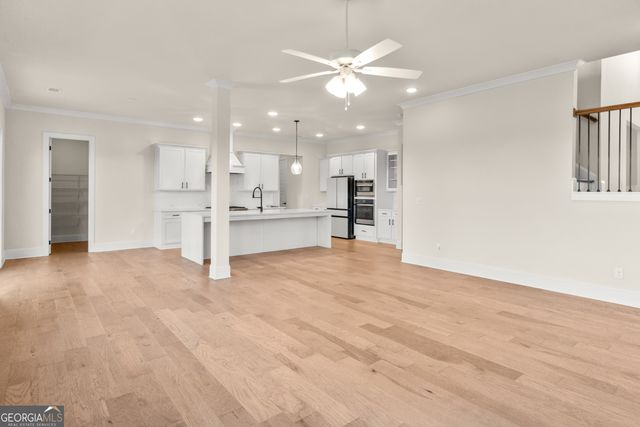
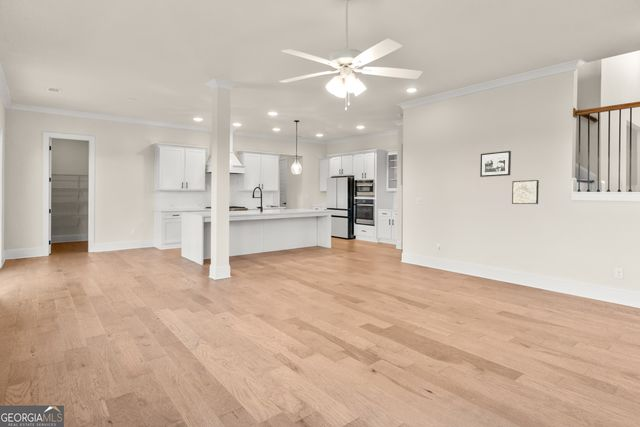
+ picture frame (495, 164)
+ wall art (525, 192)
